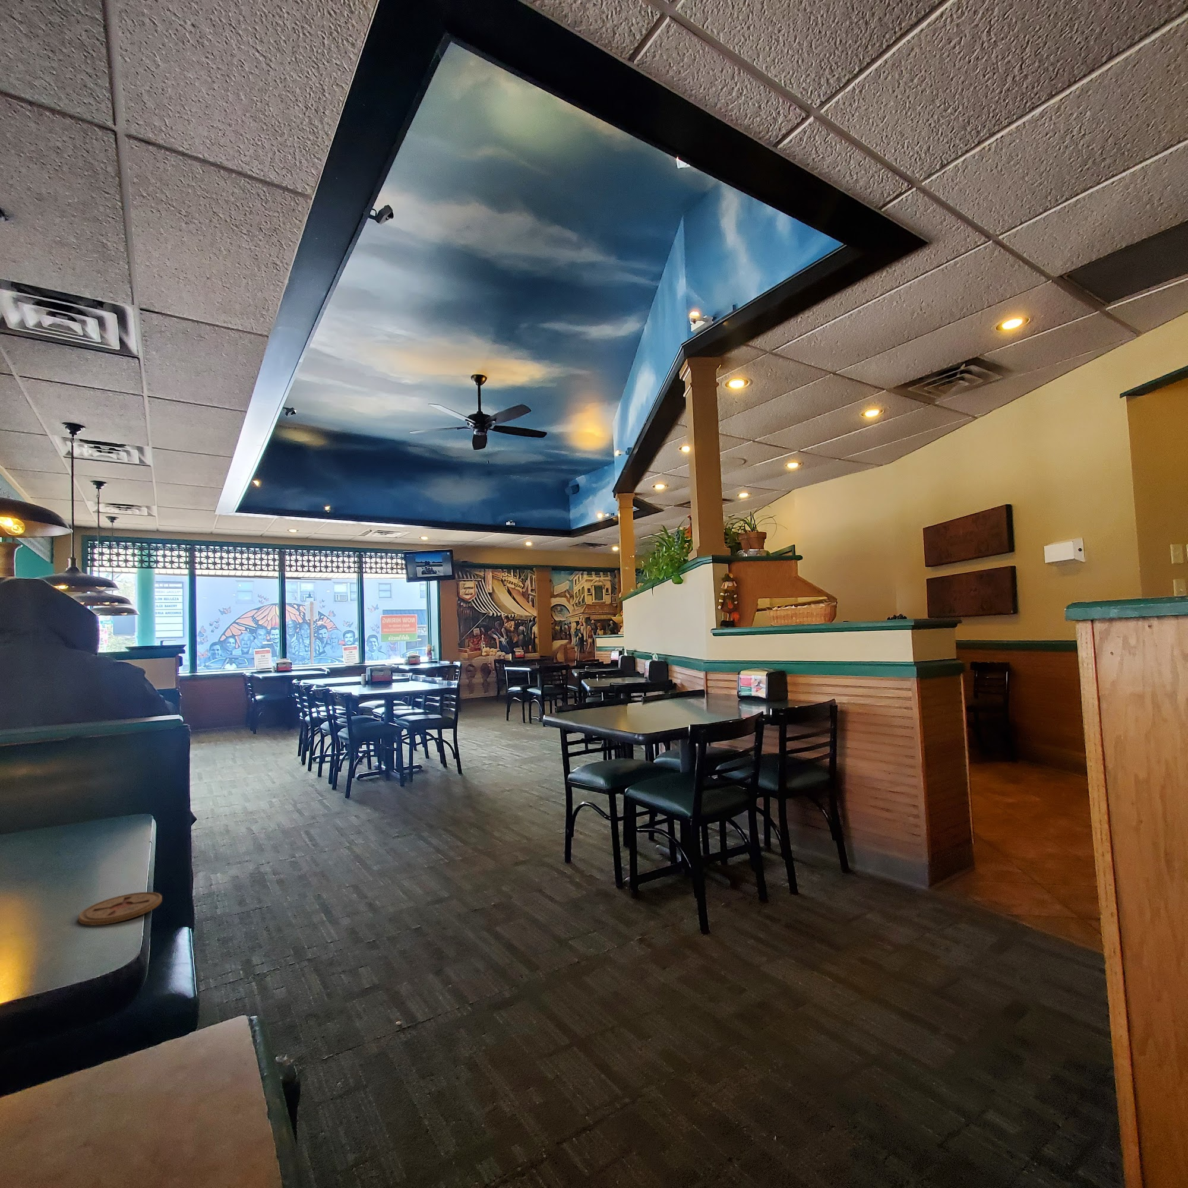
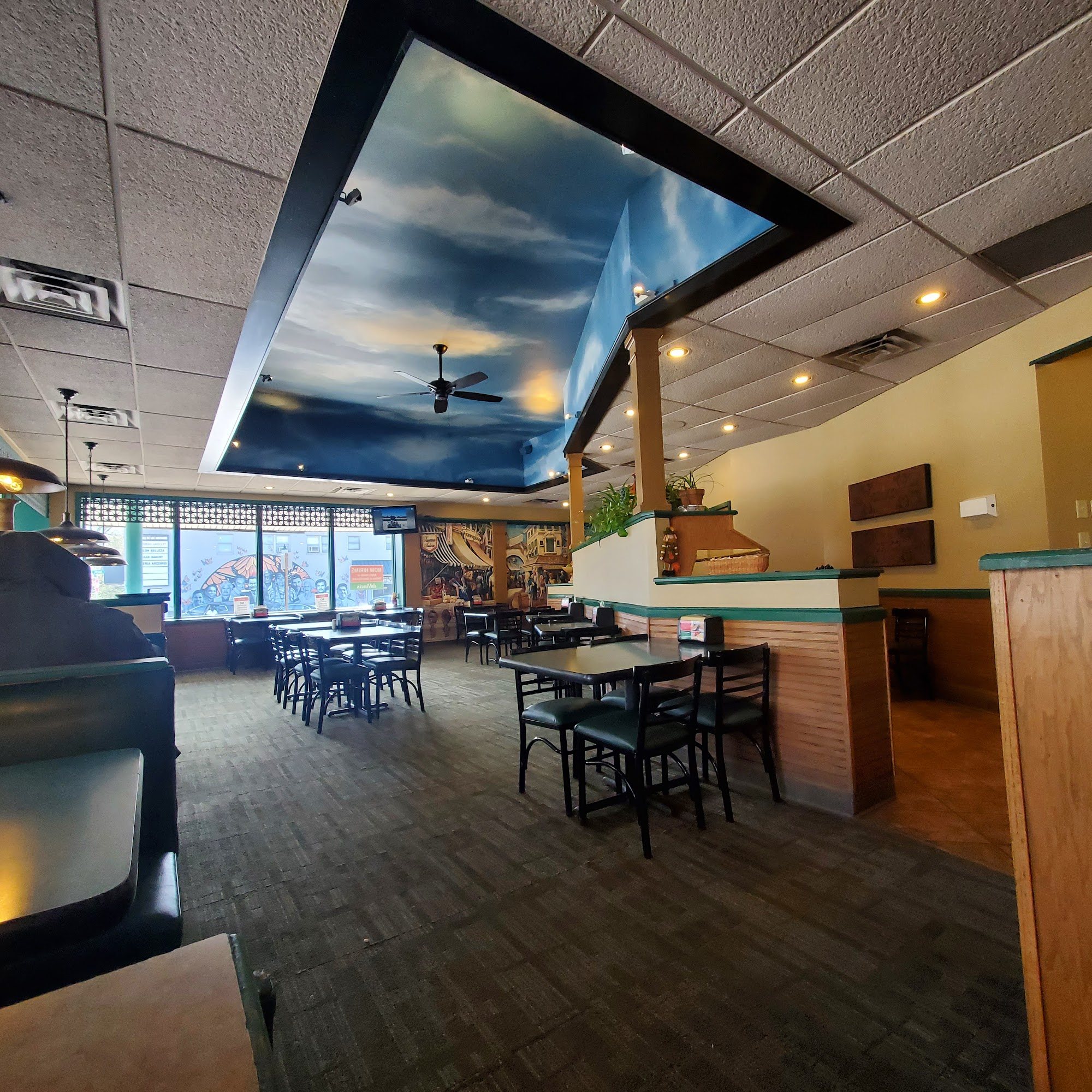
- coaster (121, 907)
